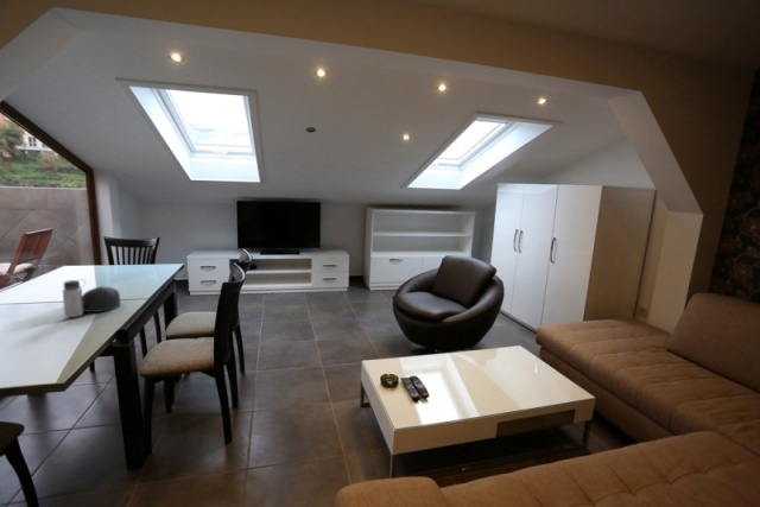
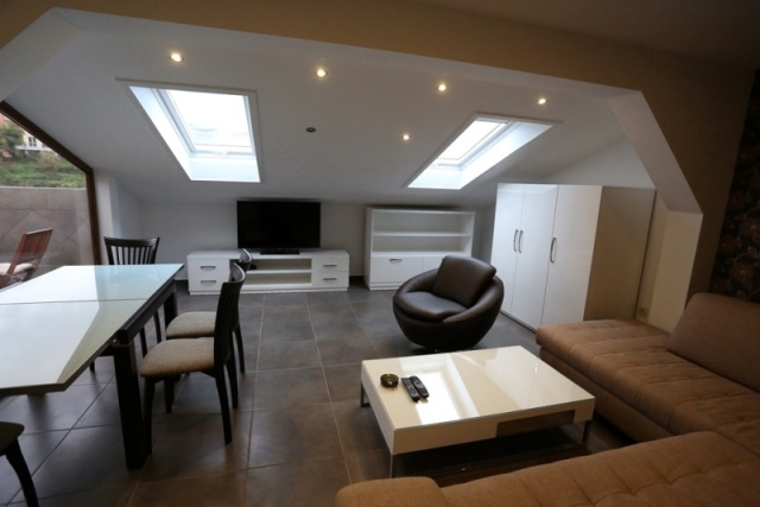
- water bottle (94, 291)
